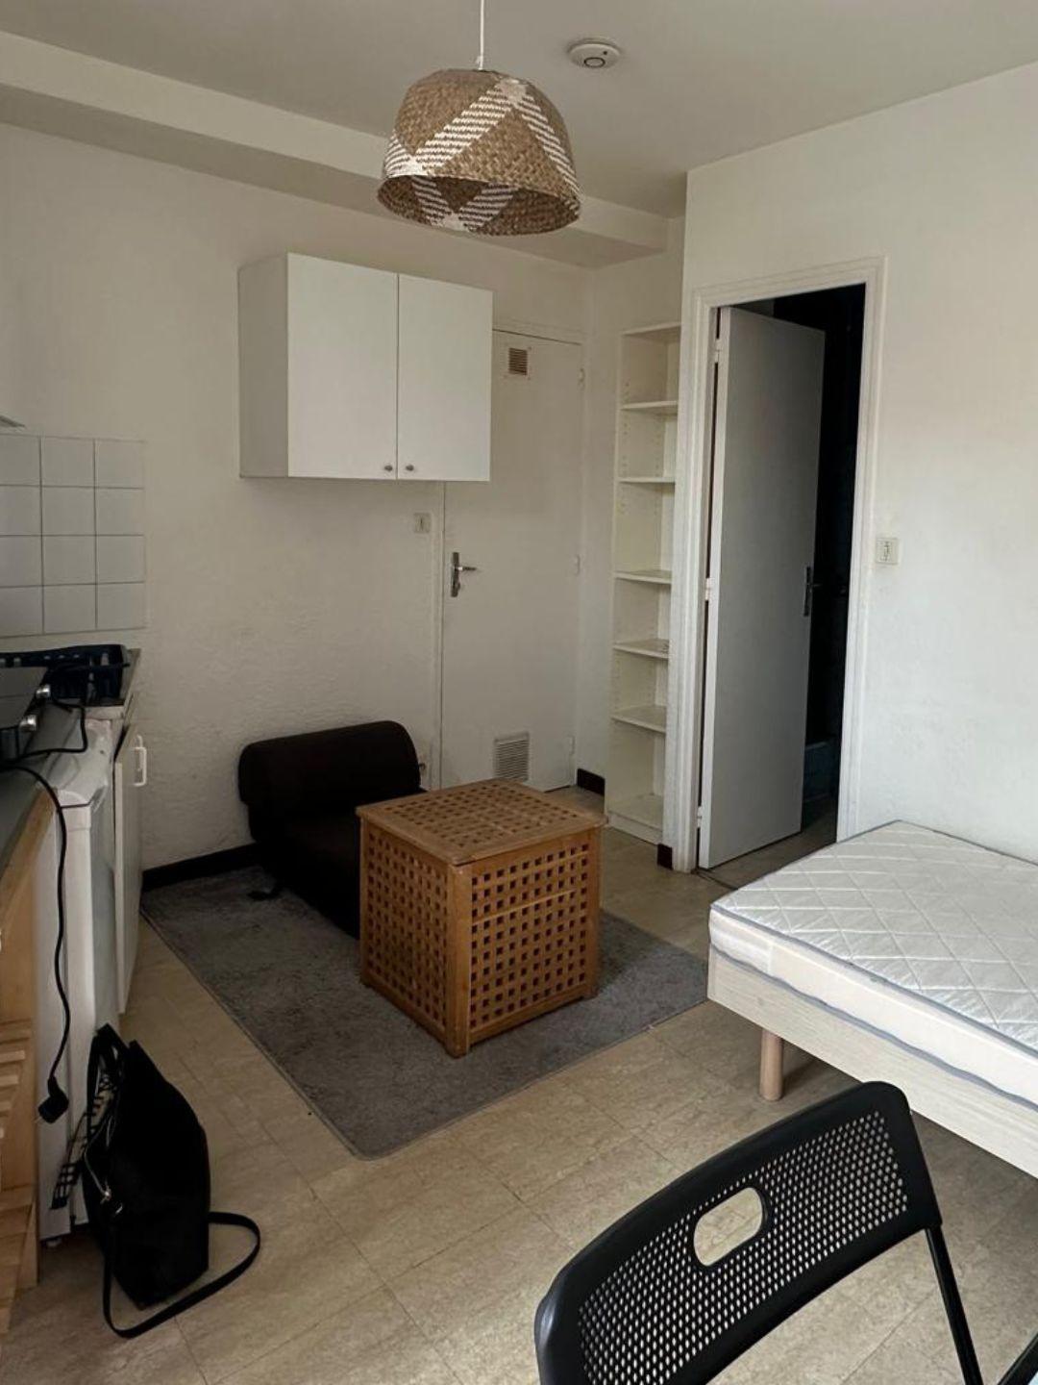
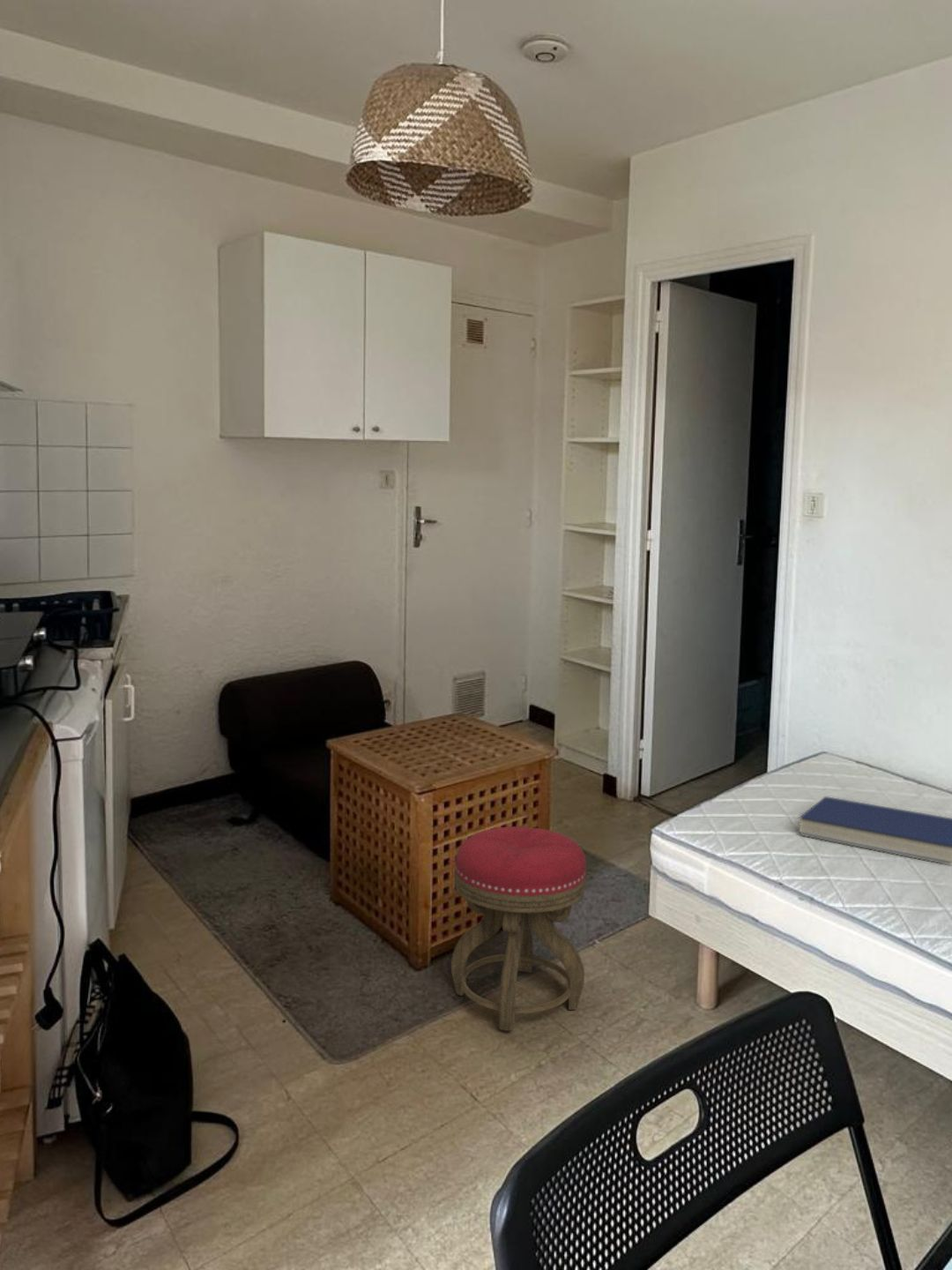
+ book (884, 826)
+ stool (518, 920)
